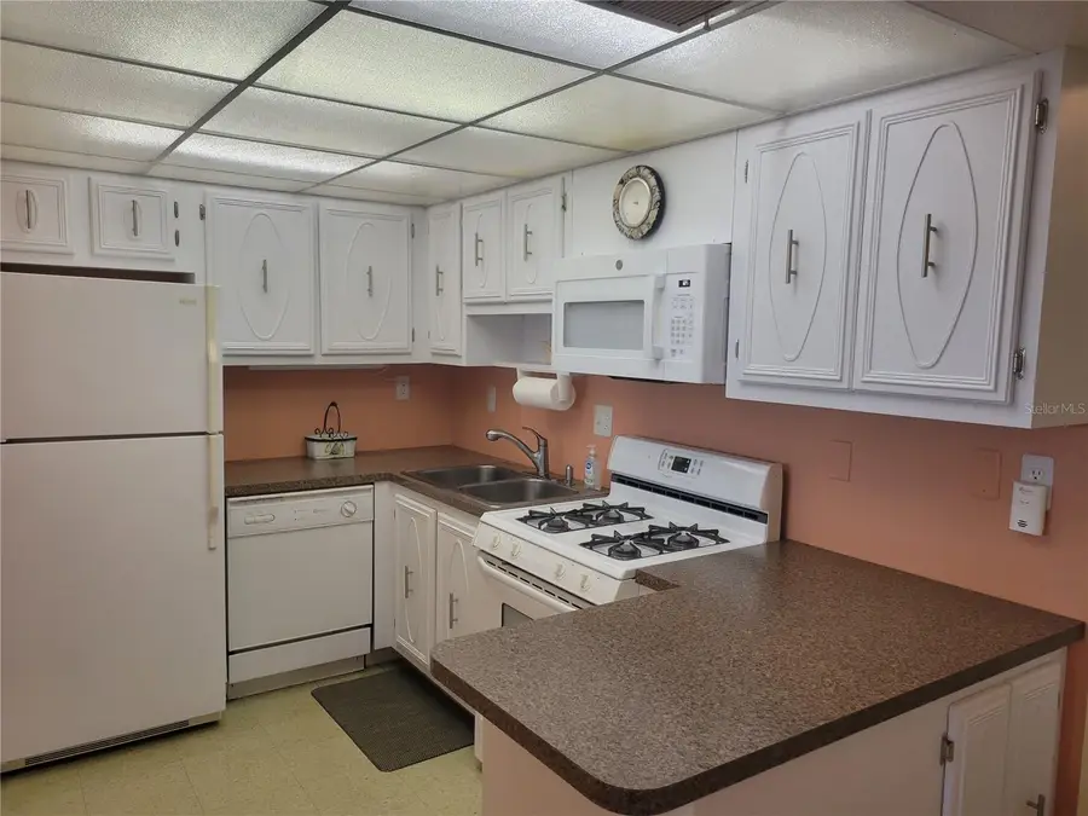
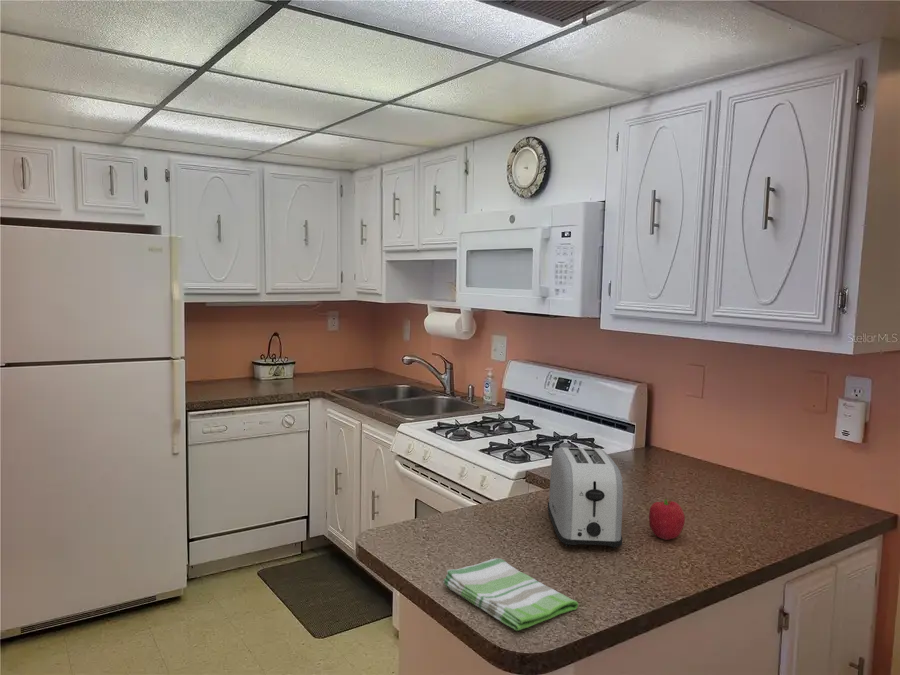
+ fruit (666, 518)
+ dish towel (508, 589)
+ toaster (584, 492)
